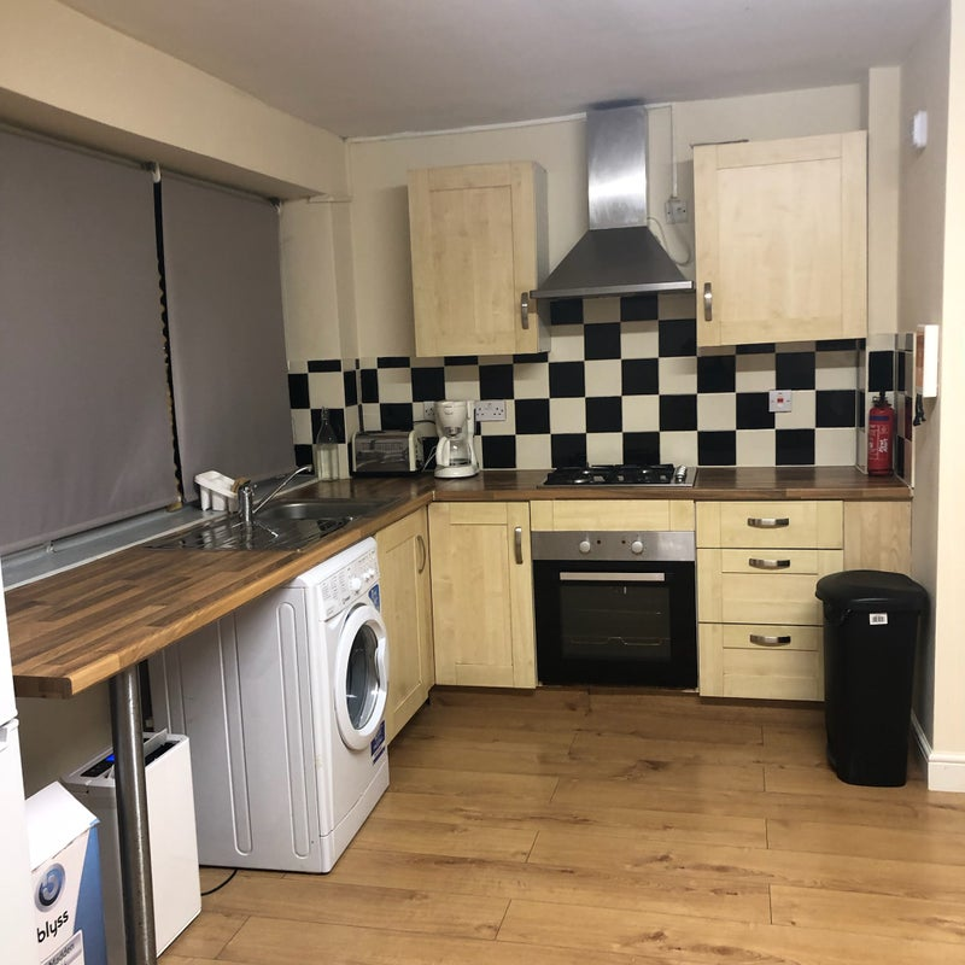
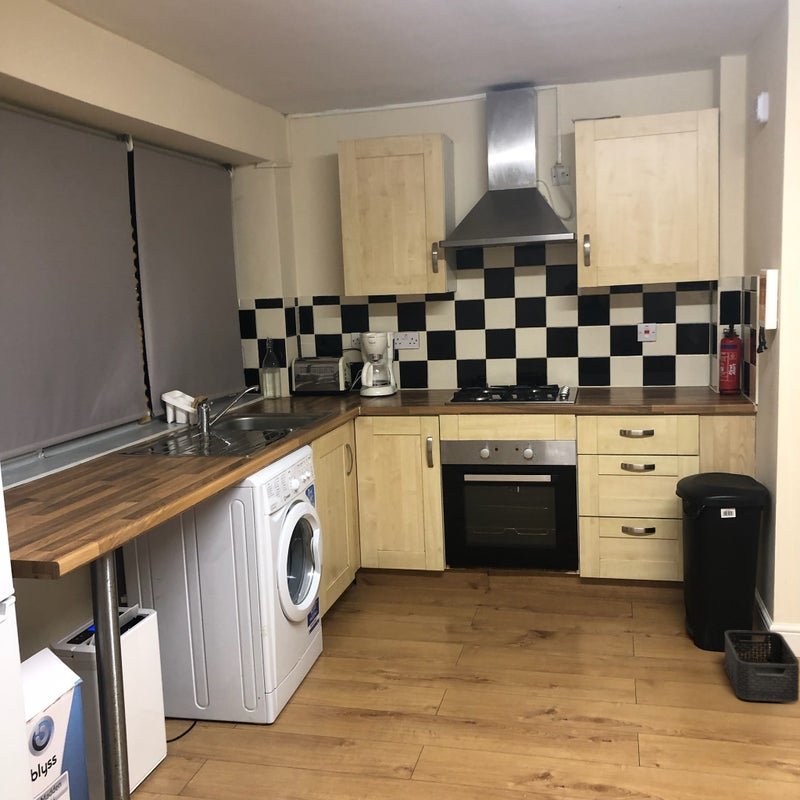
+ storage bin (760, 664)
